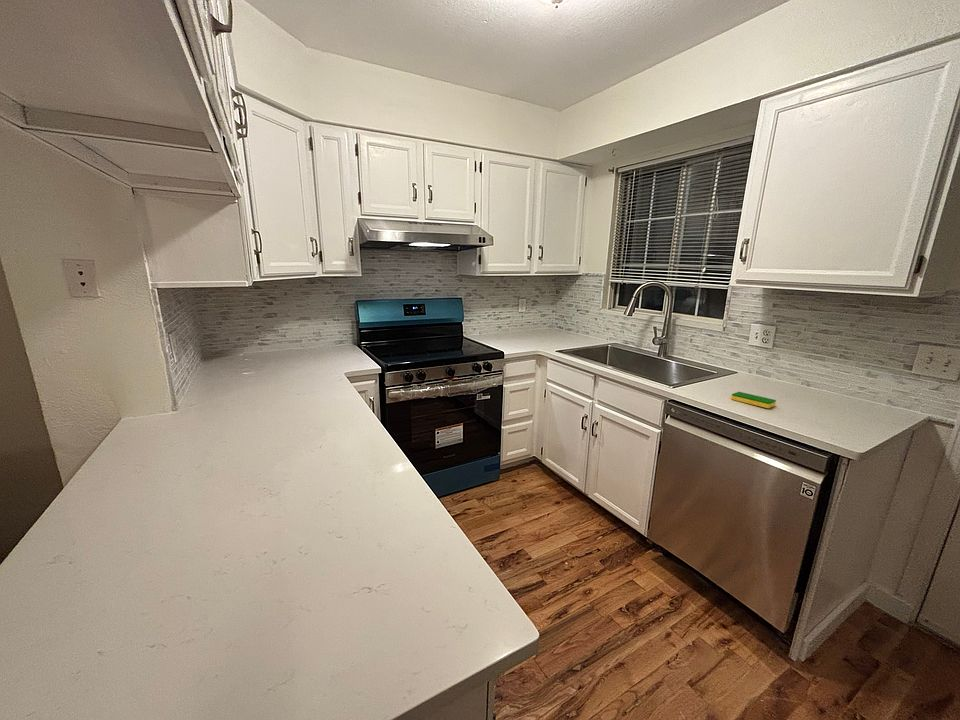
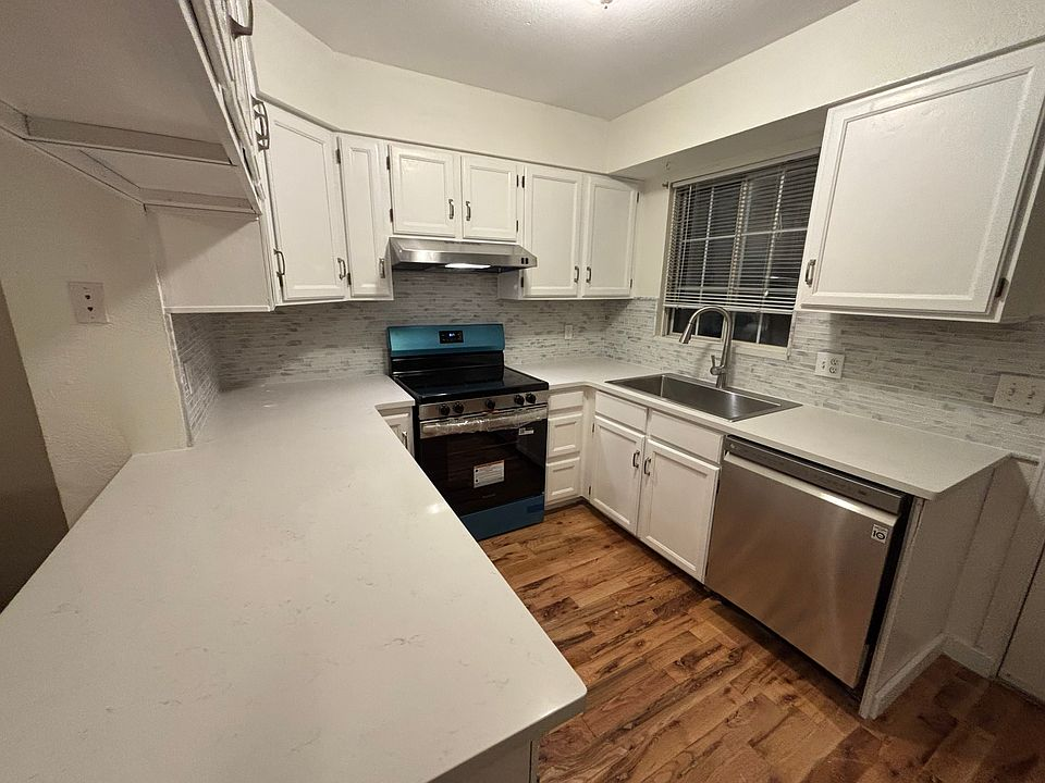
- dish sponge (753, 399)
